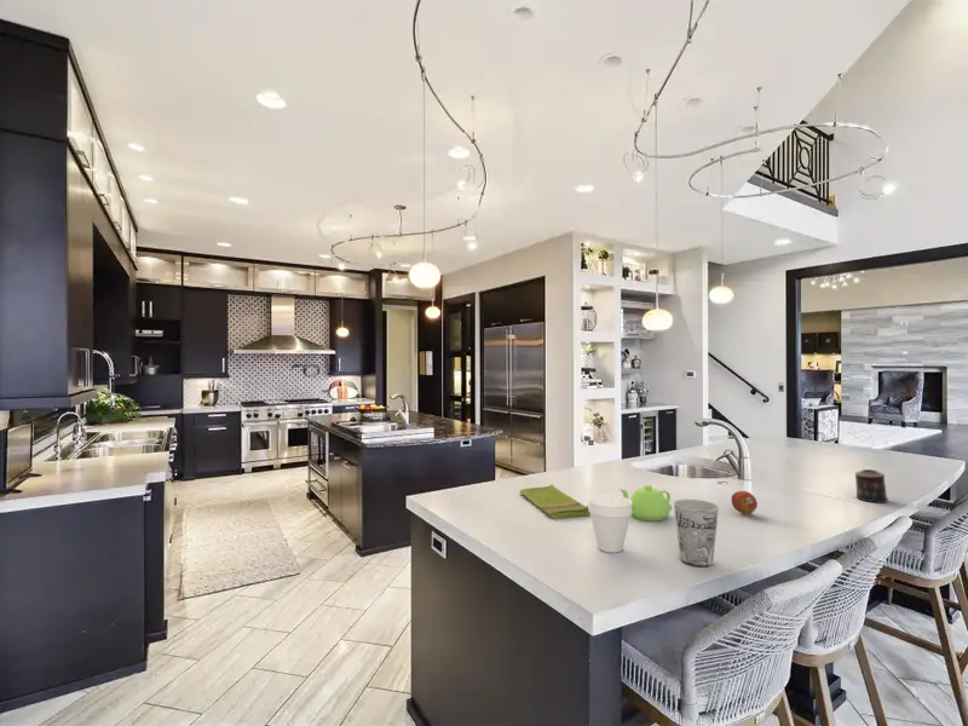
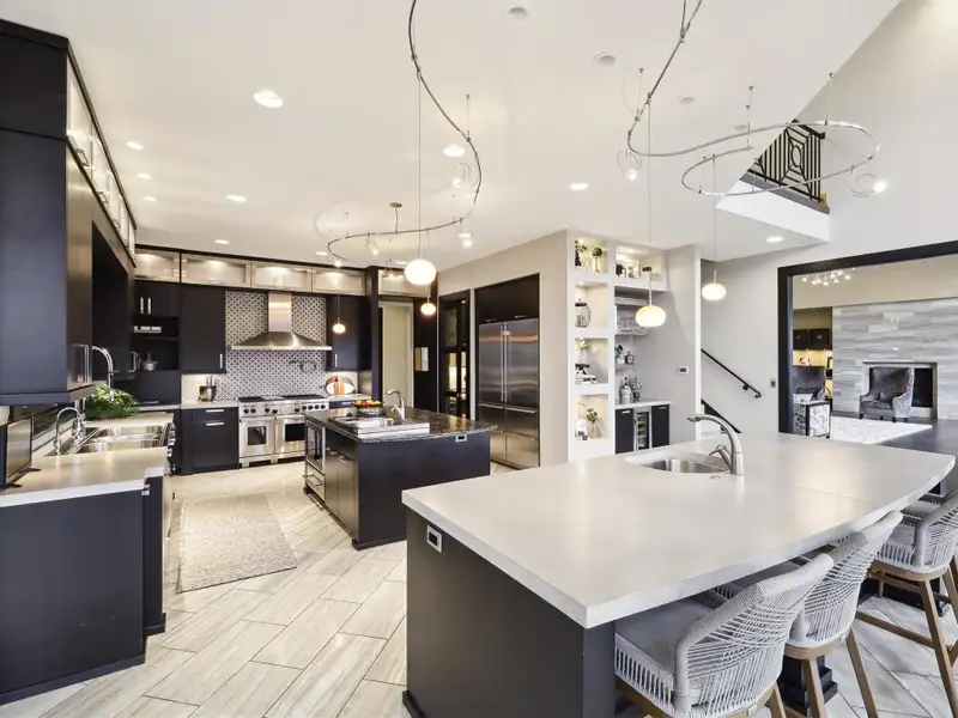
- cup (696, 532)
- teapot (645, 501)
- candle (870, 484)
- cup (610, 524)
- dish towel (552, 499)
- fruit (744, 502)
